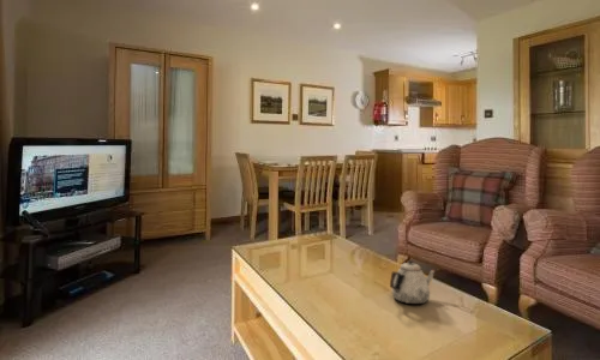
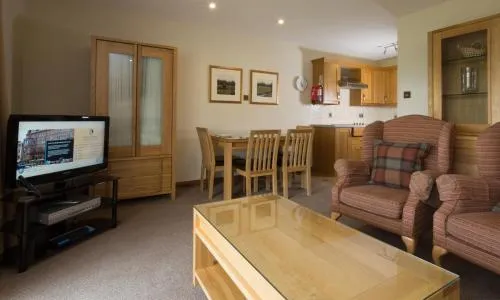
- teapot (413, 280)
